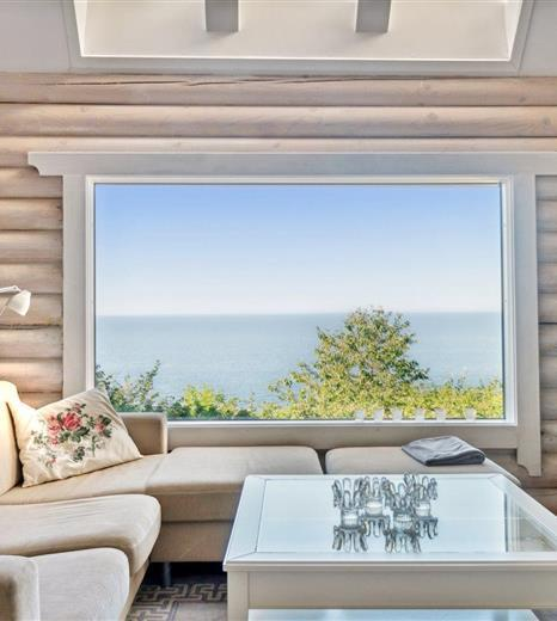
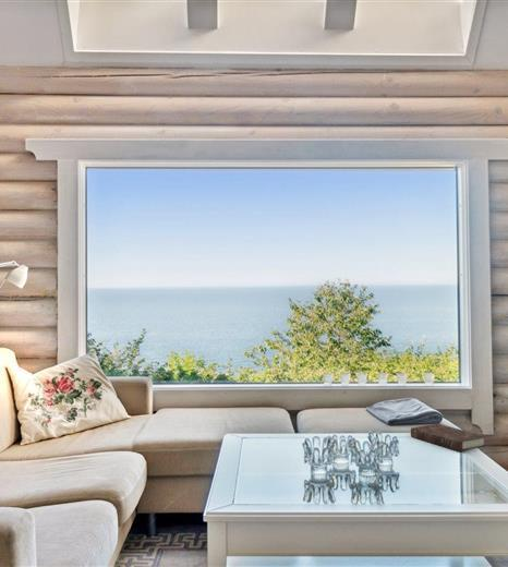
+ book (447, 436)
